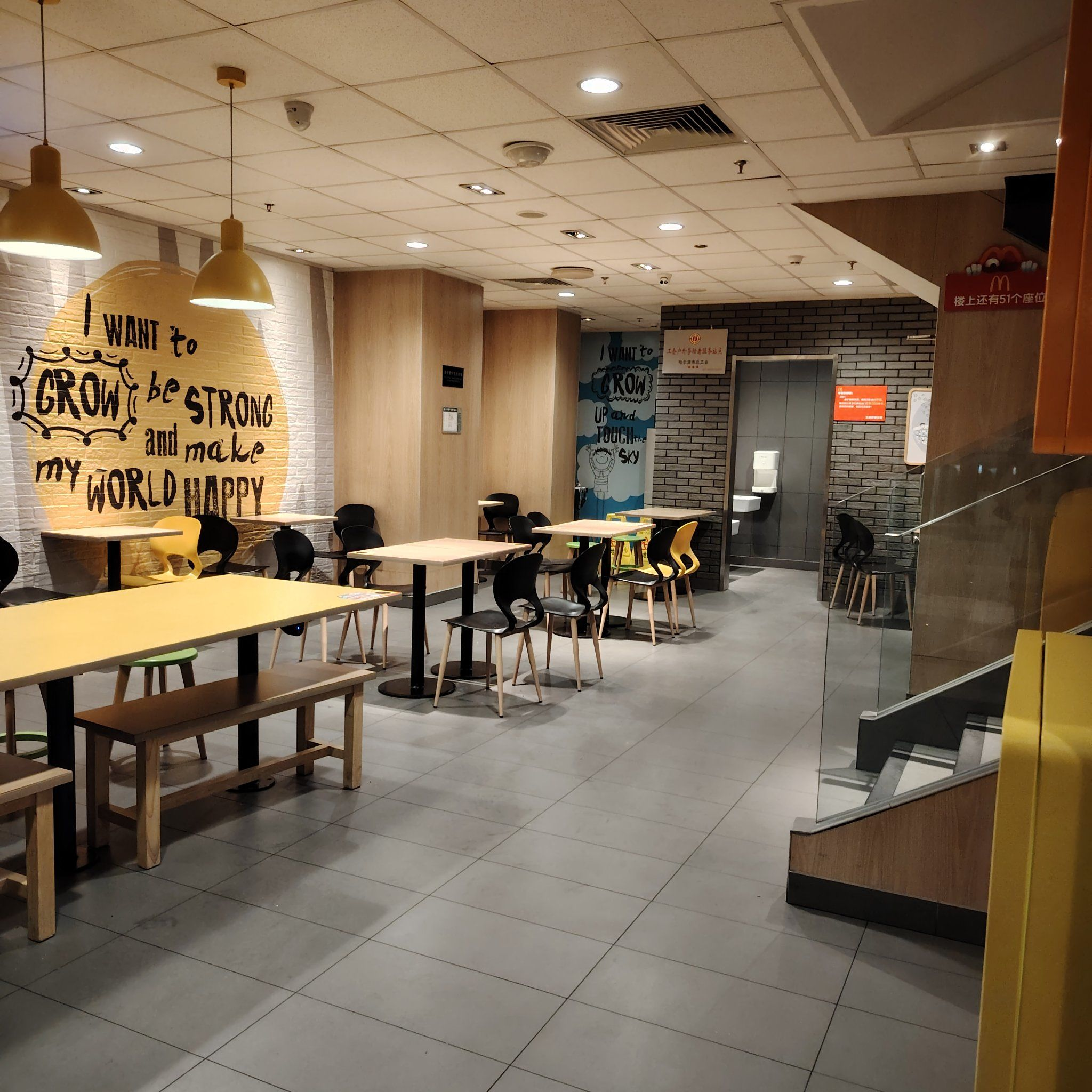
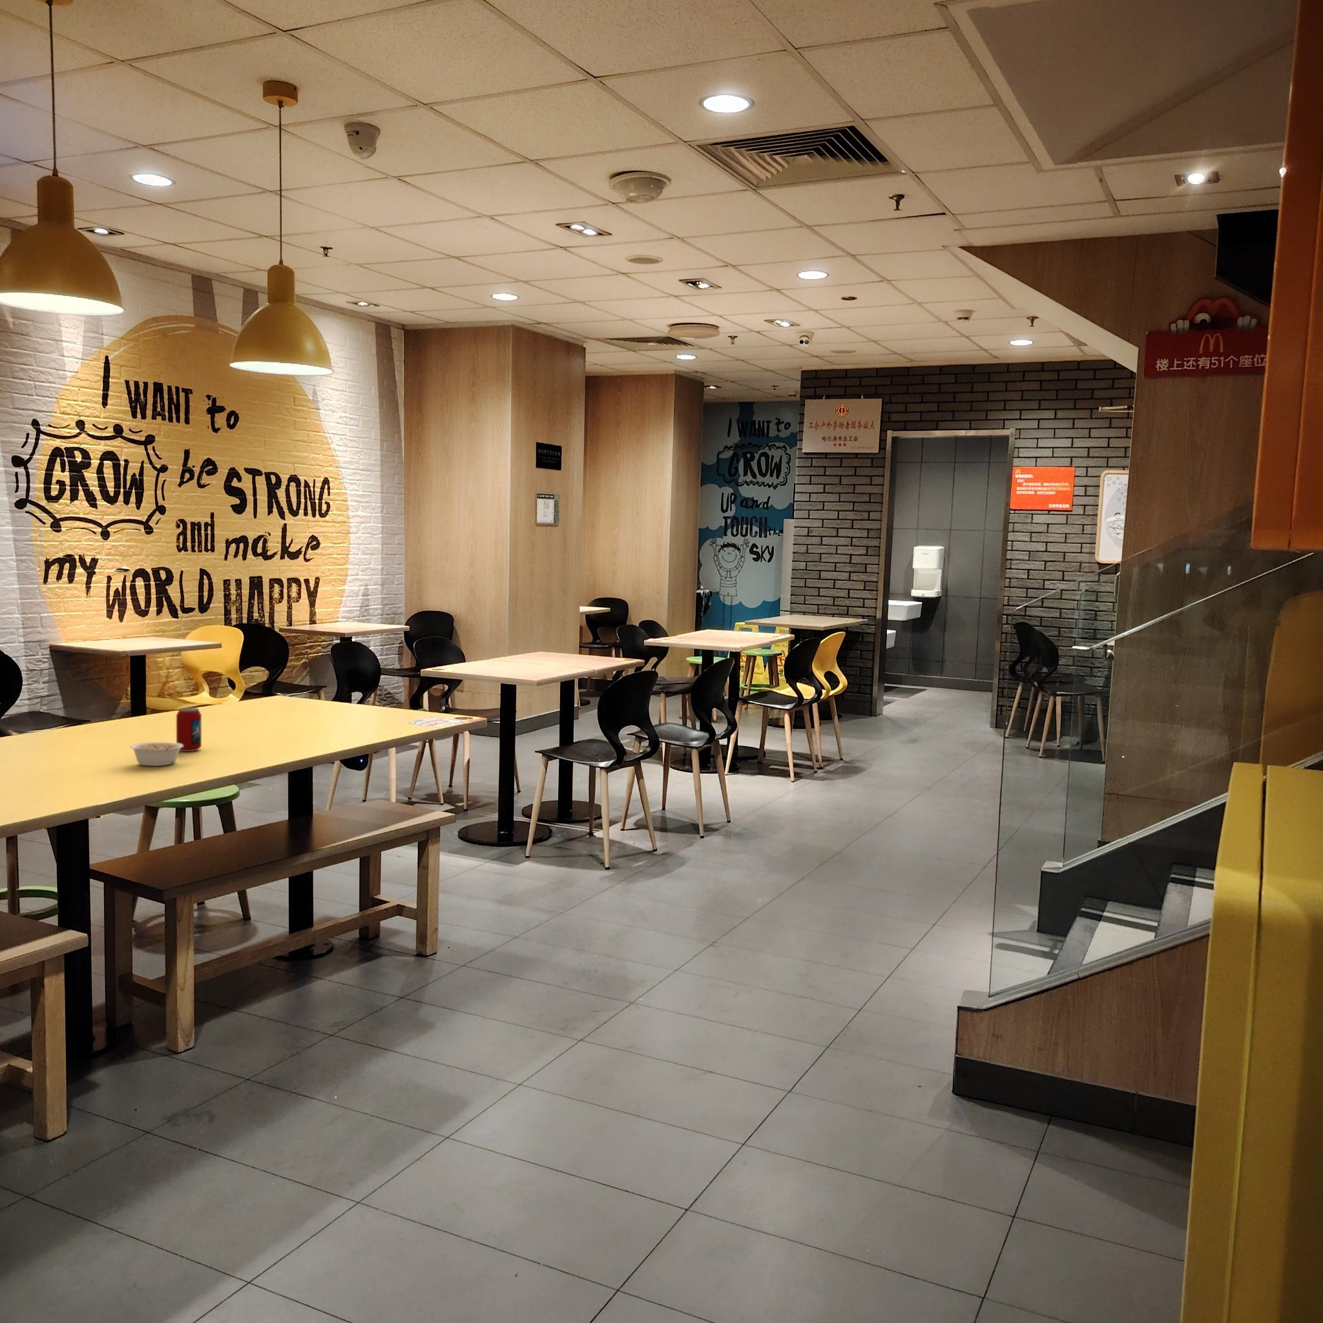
+ legume (159, 752)
+ beverage can (189, 729)
